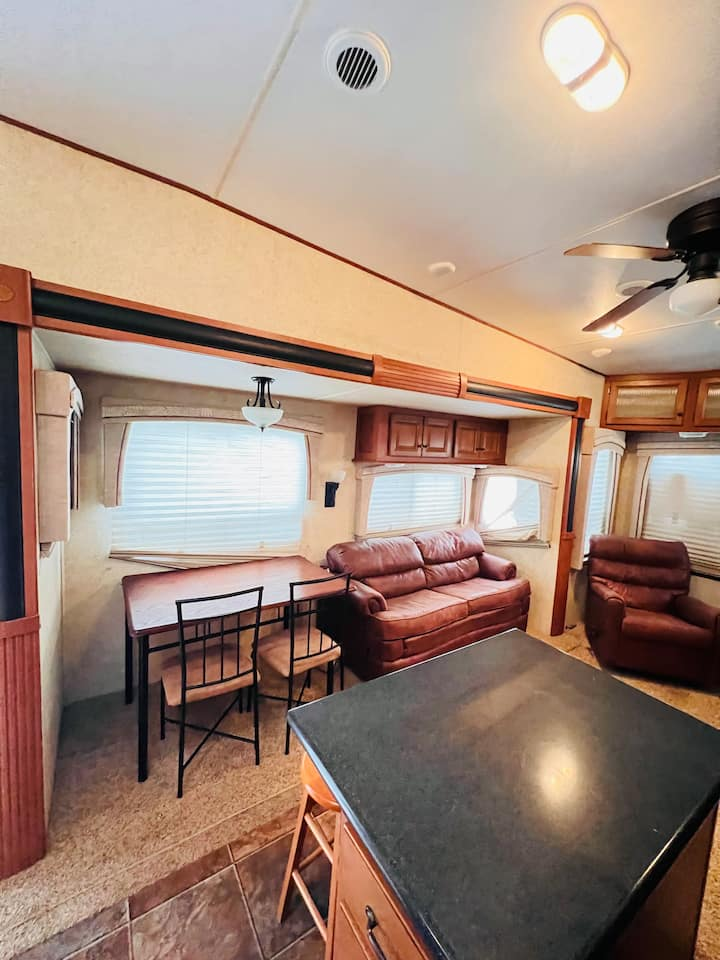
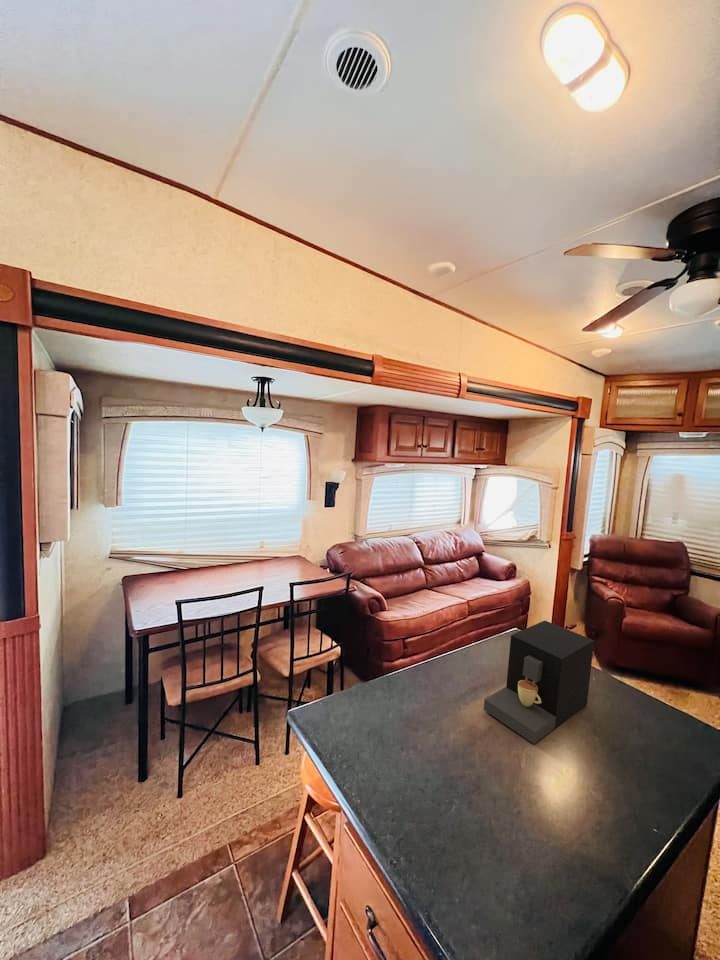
+ coffee maker (539, 675)
